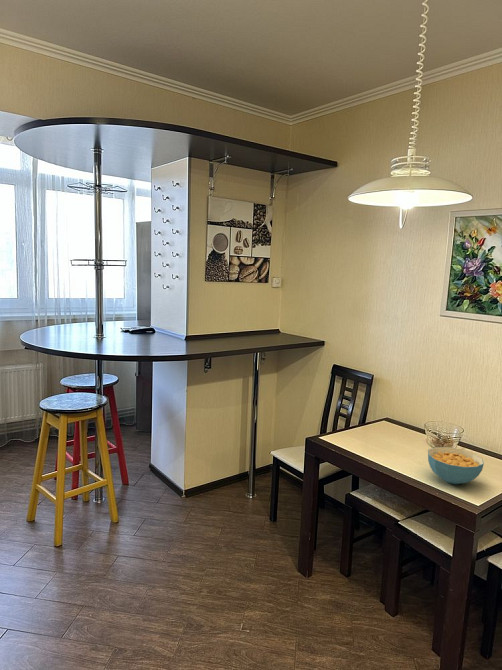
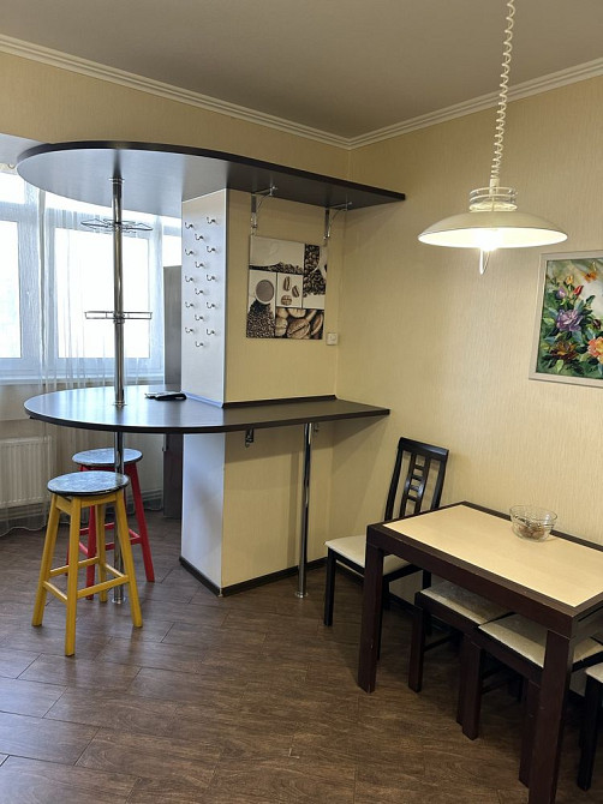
- cereal bowl (453, 468)
